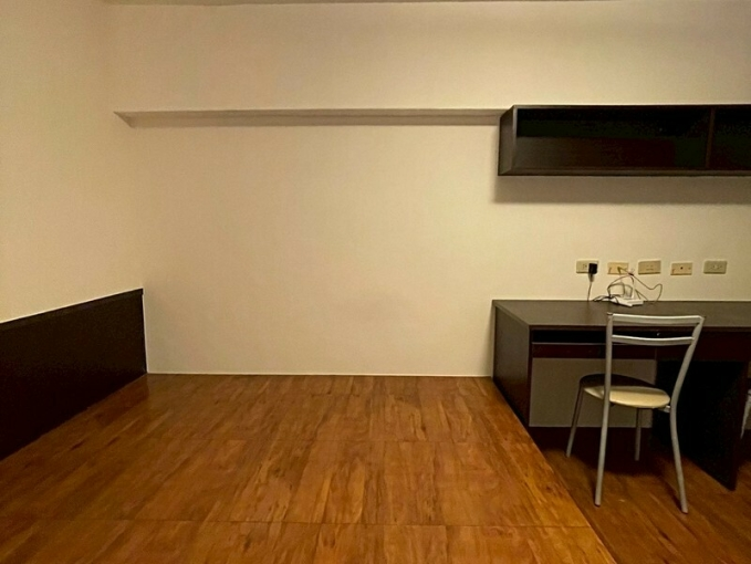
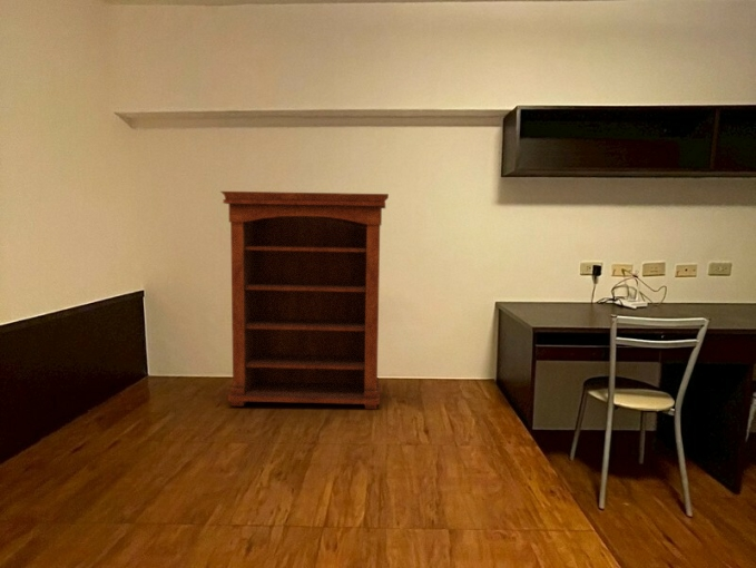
+ bookshelf (307, 298)
